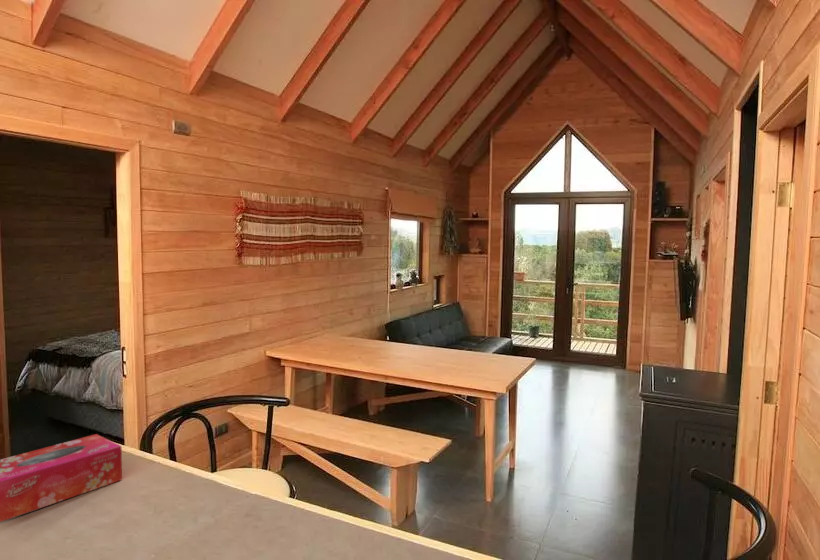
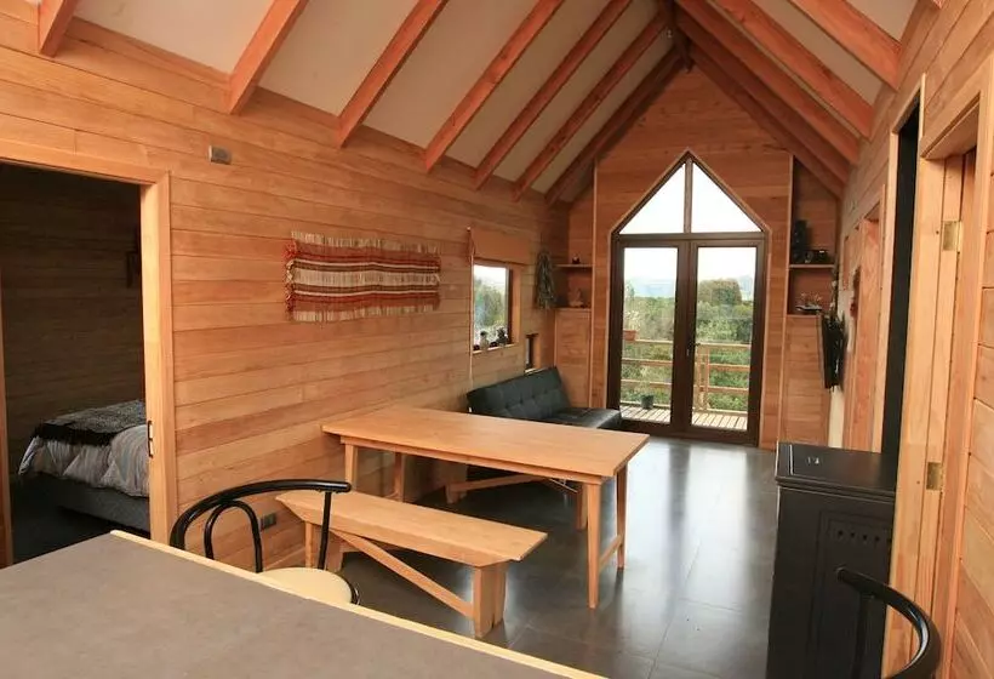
- tissue box (53, 473)
